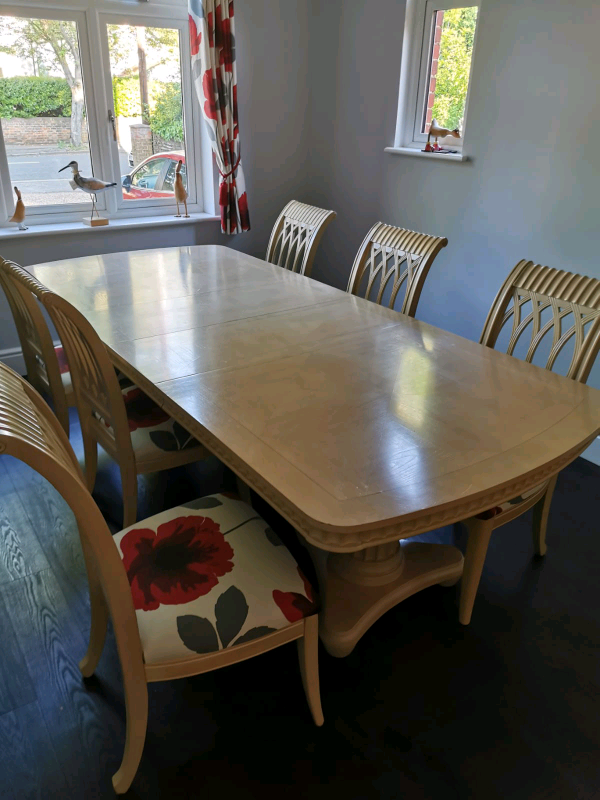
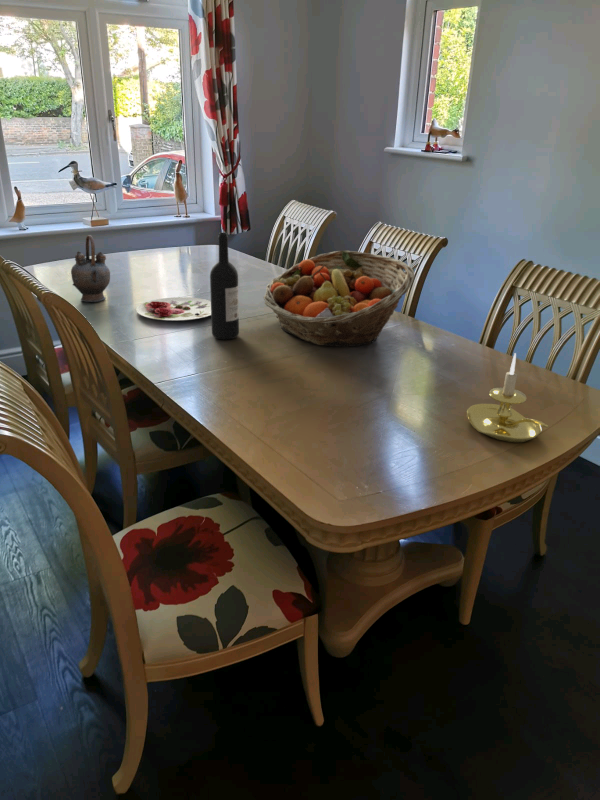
+ candle holder (513, 393)
+ fruit basket (336, 295)
+ wine bottle (224, 286)
+ plate (178, 307)
+ teapot (90, 269)
